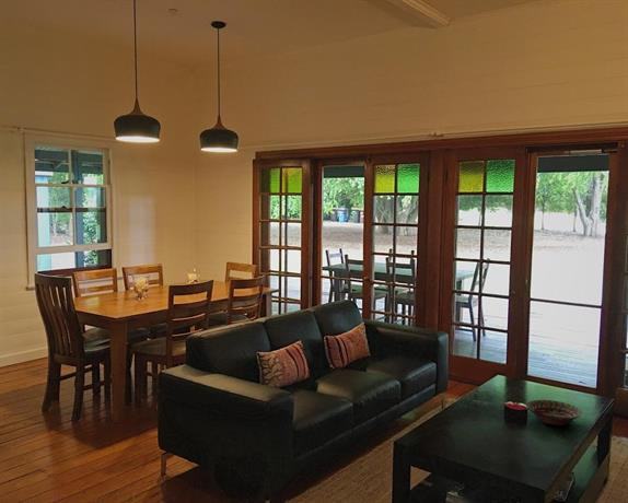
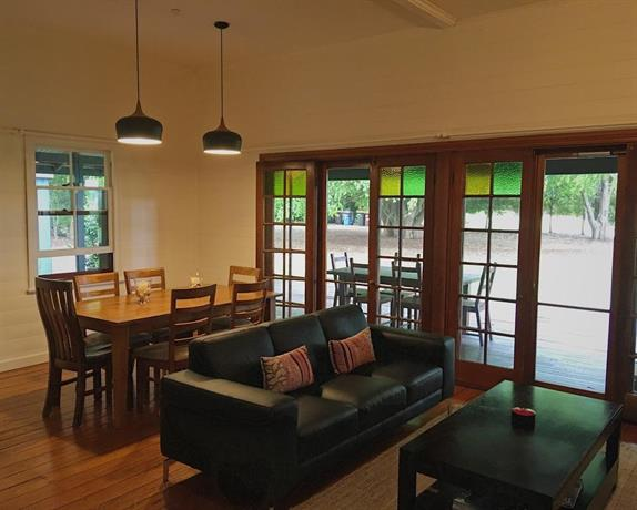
- decorative bowl (553, 414)
